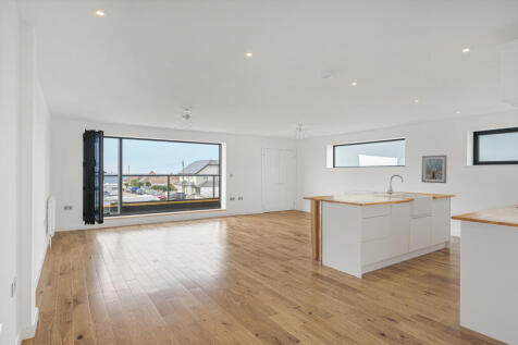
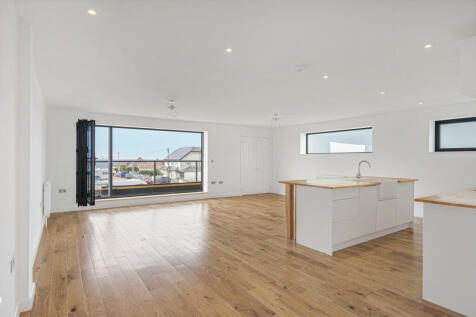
- picture frame (433, 169)
